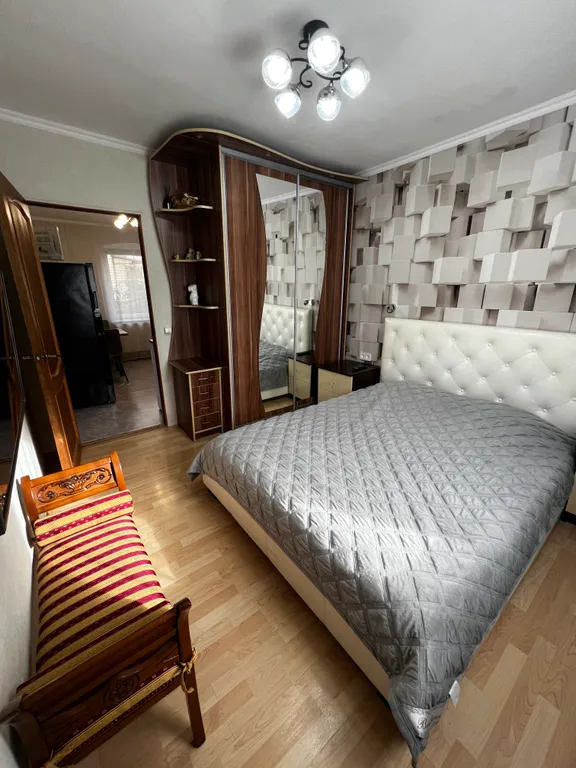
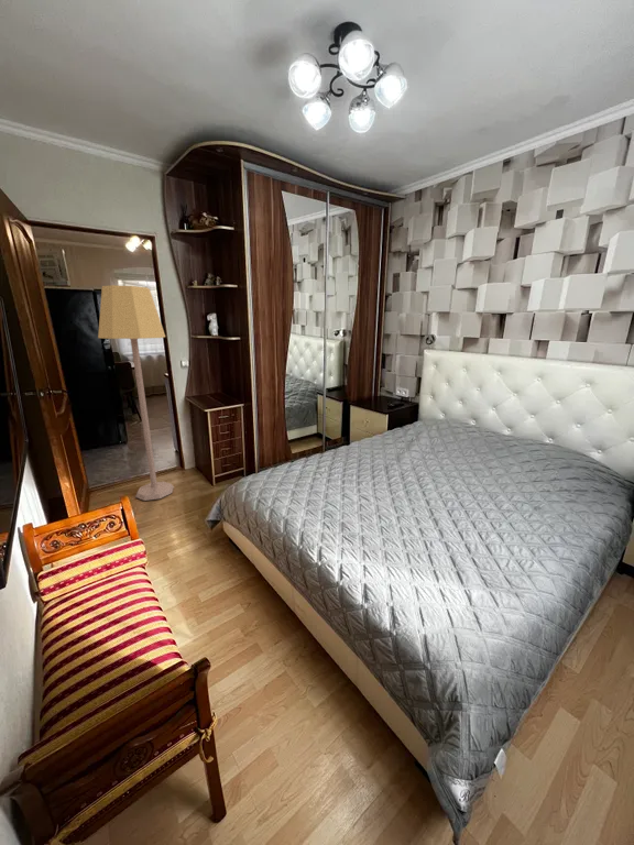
+ lamp (142, 398)
